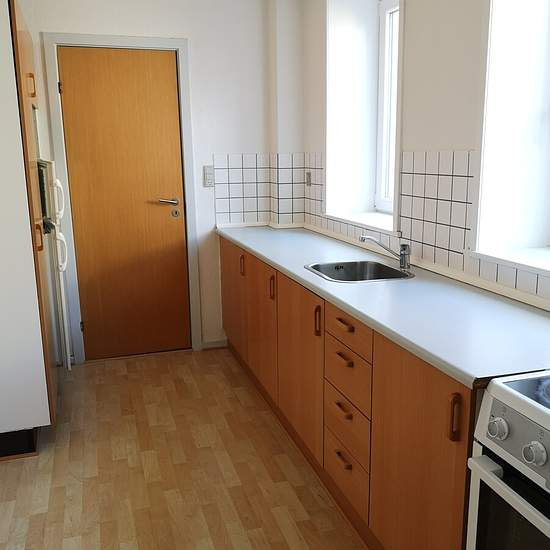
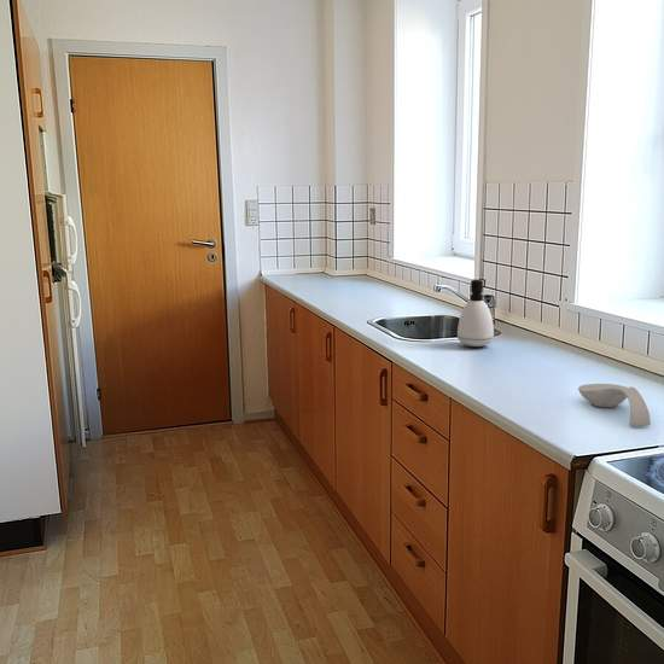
+ soap dispenser (476, 313)
+ spoon rest (616, 396)
